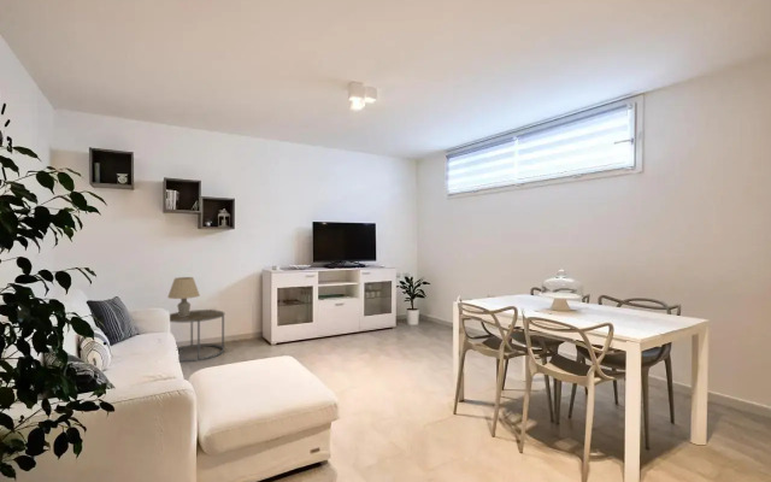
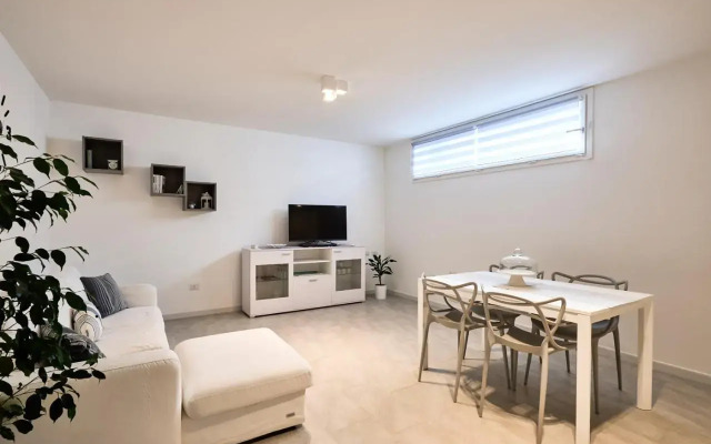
- table lamp (183, 295)
- side table (192, 334)
